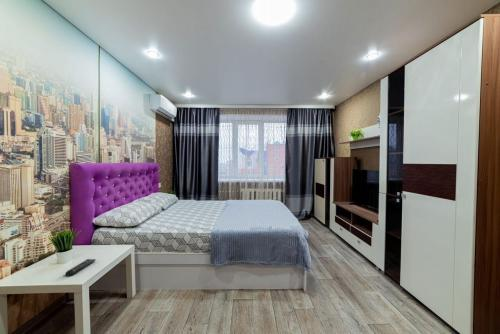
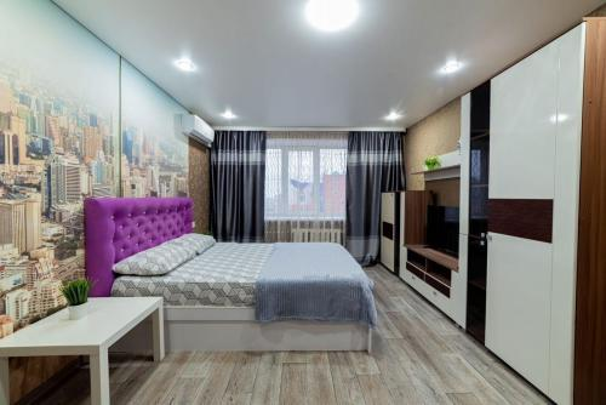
- remote control (81, 266)
